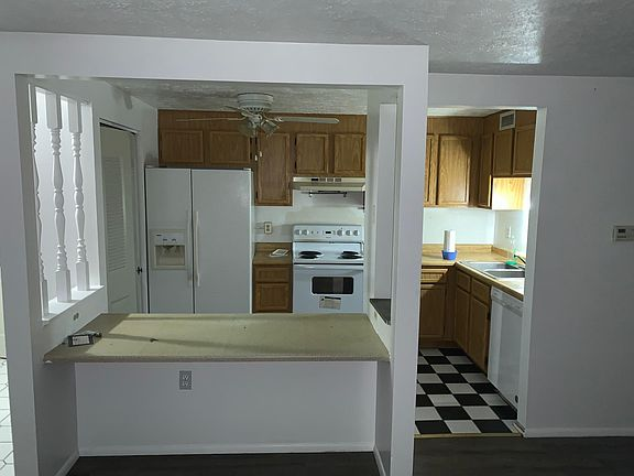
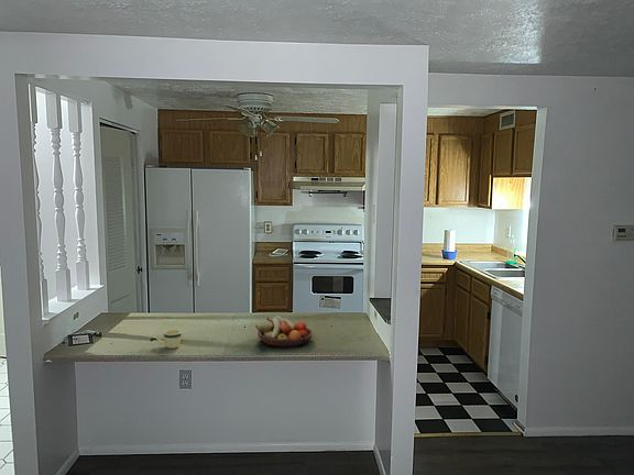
+ fruit bowl (284, 329)
+ mug (168, 339)
